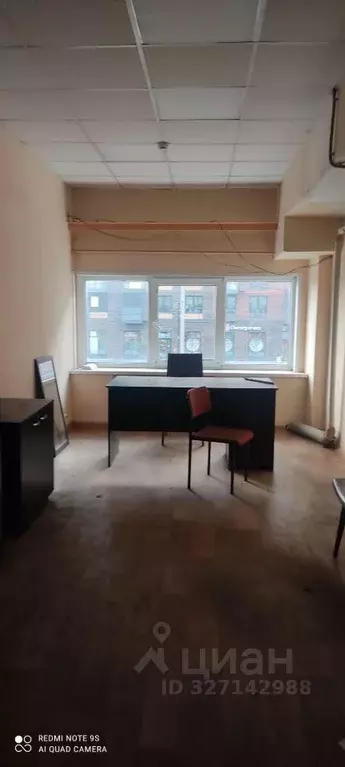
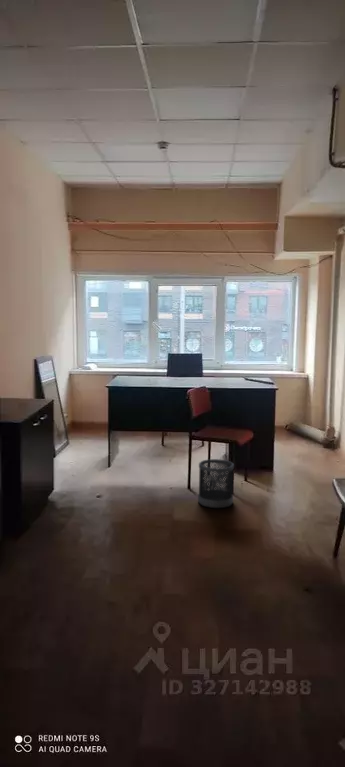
+ wastebasket (215, 483)
